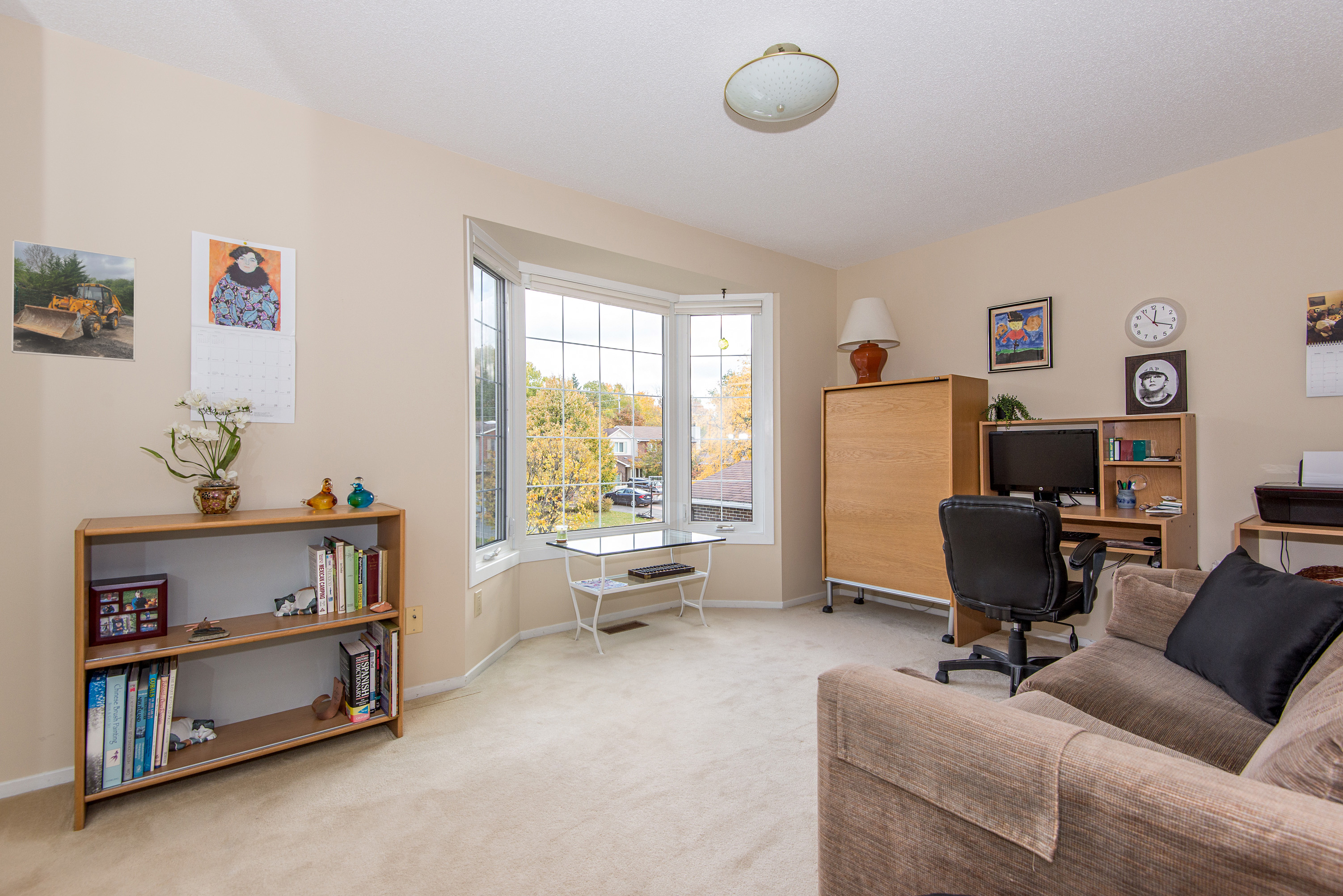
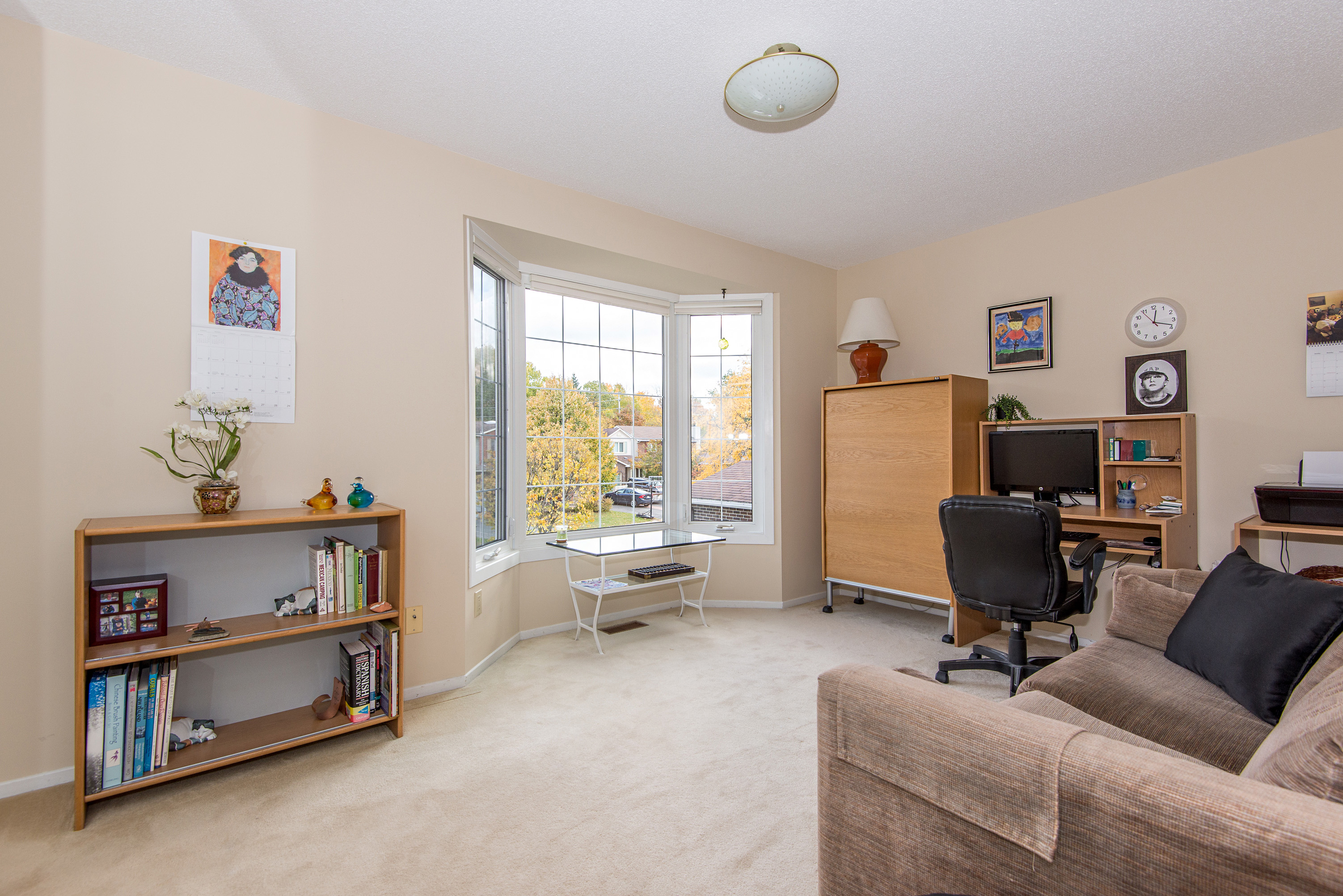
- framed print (77, 303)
